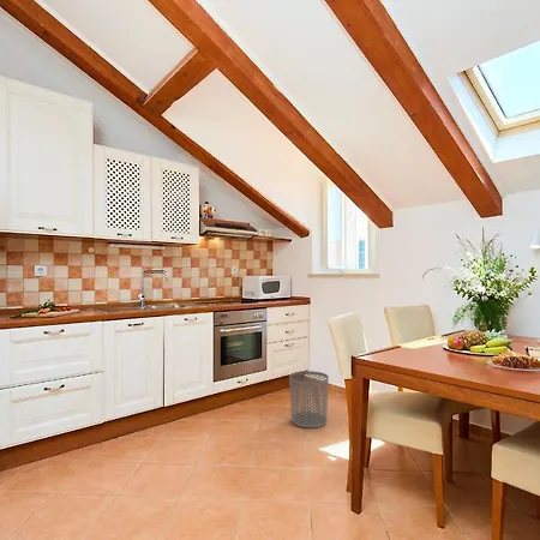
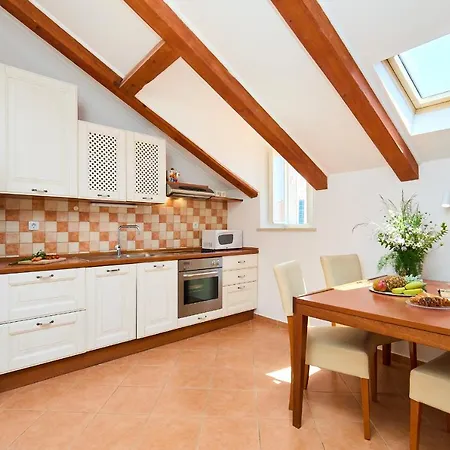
- waste bin (308, 398)
